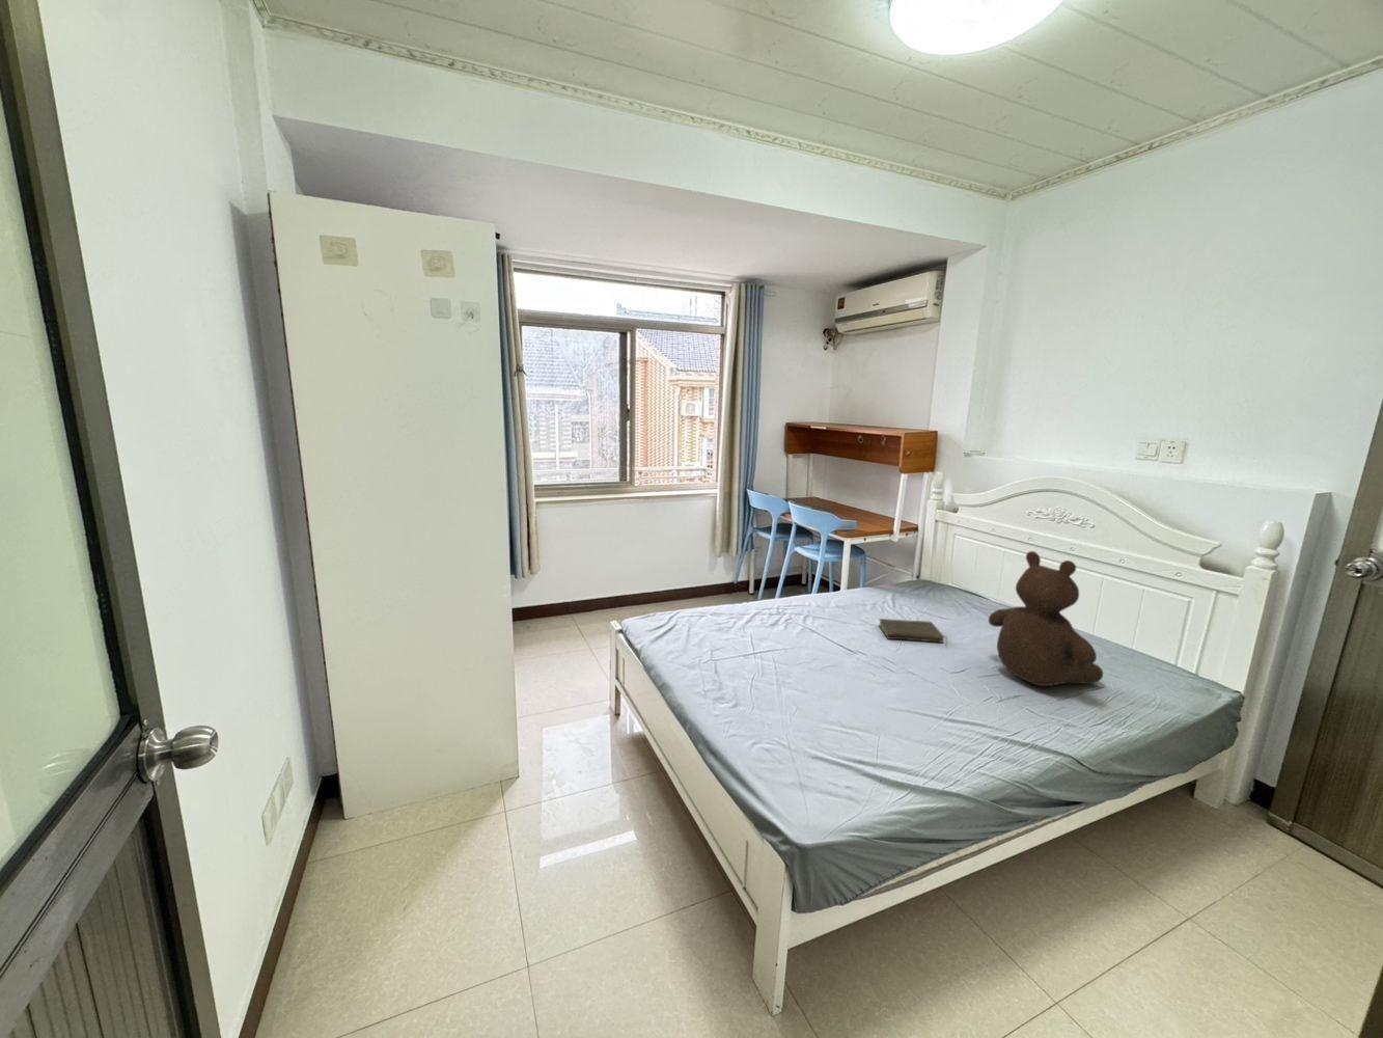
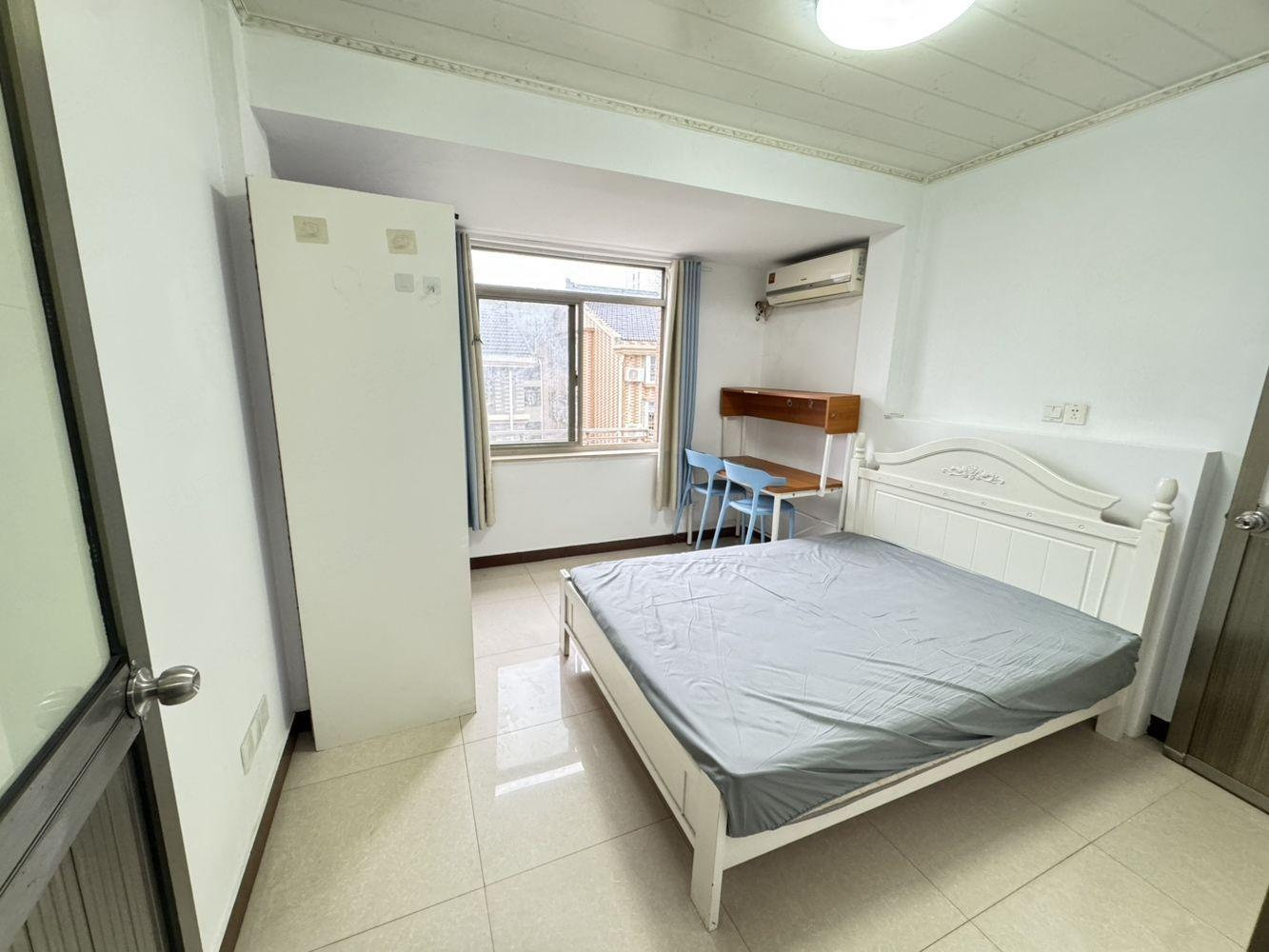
- book (912, 632)
- teddy bear (1053, 616)
